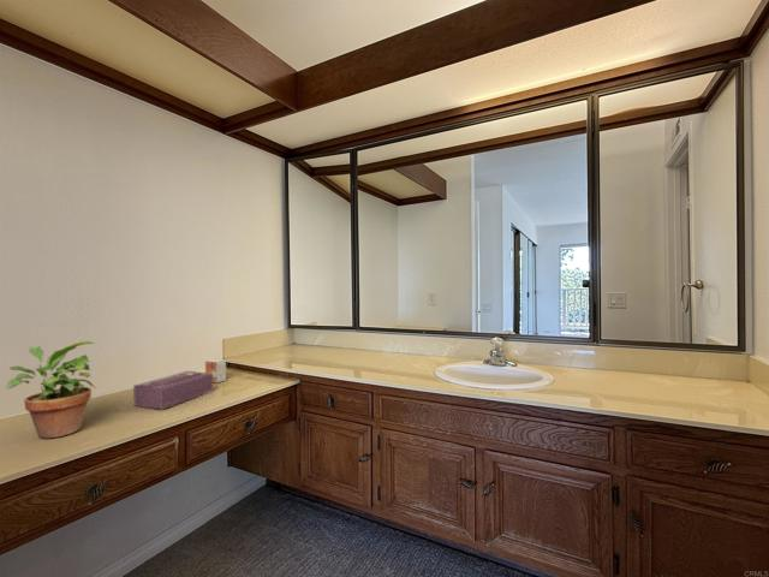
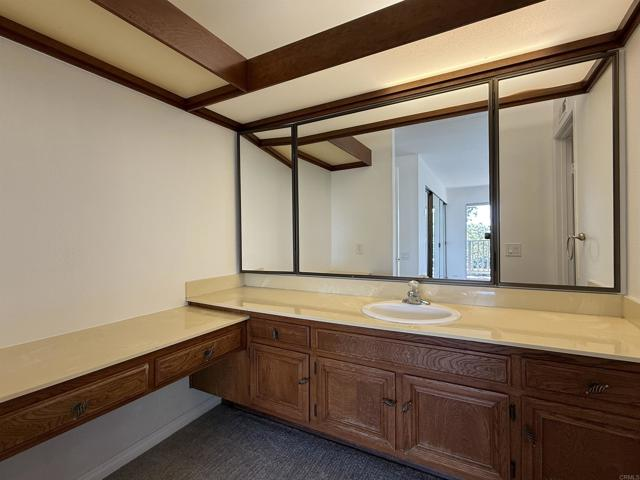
- small box (215, 370)
- potted plant (47, 387)
- tissue box (175, 387)
